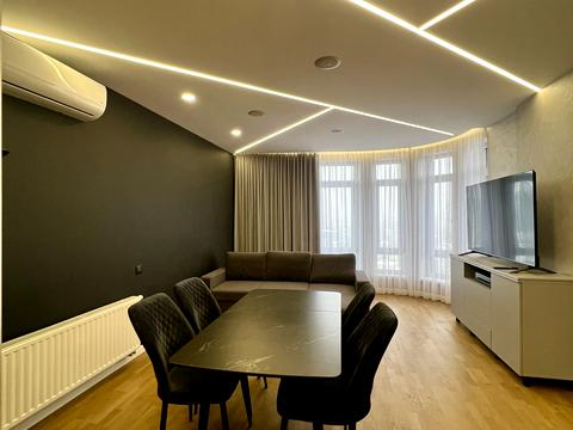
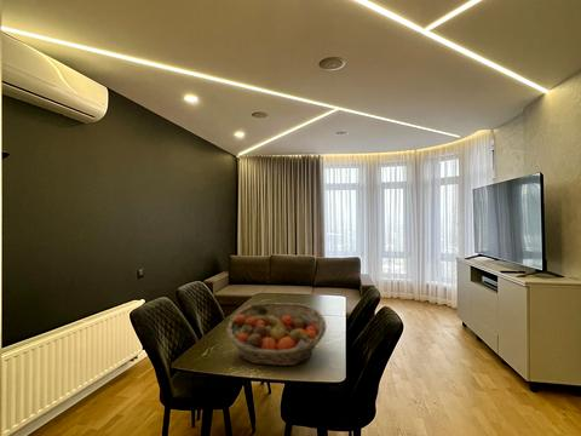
+ fruit basket (276, 332)
